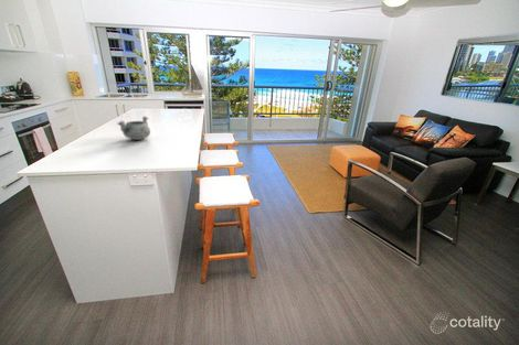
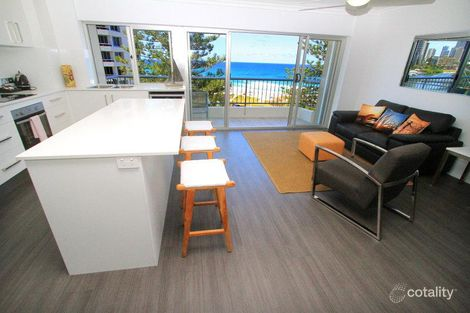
- decorative bowl (136, 128)
